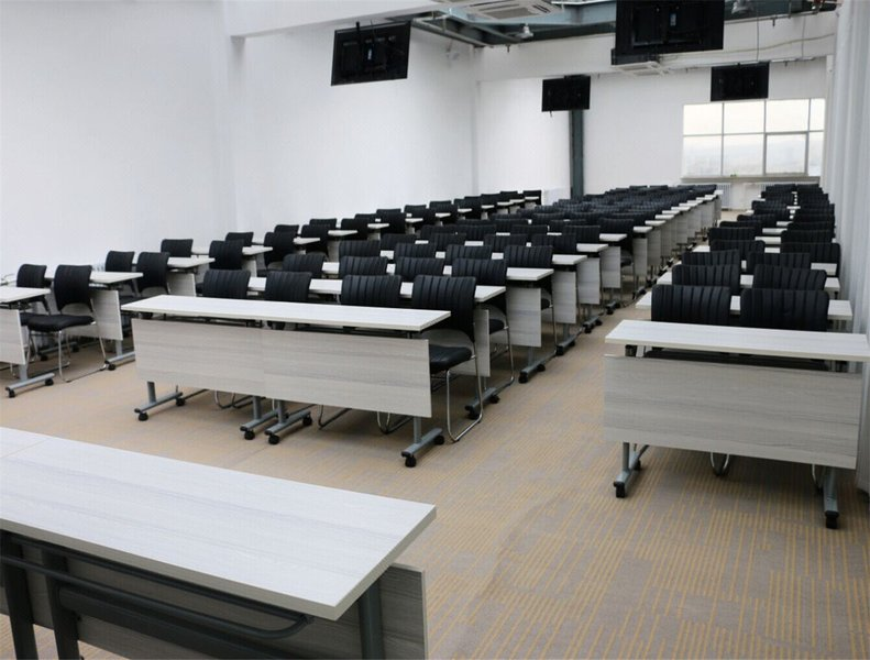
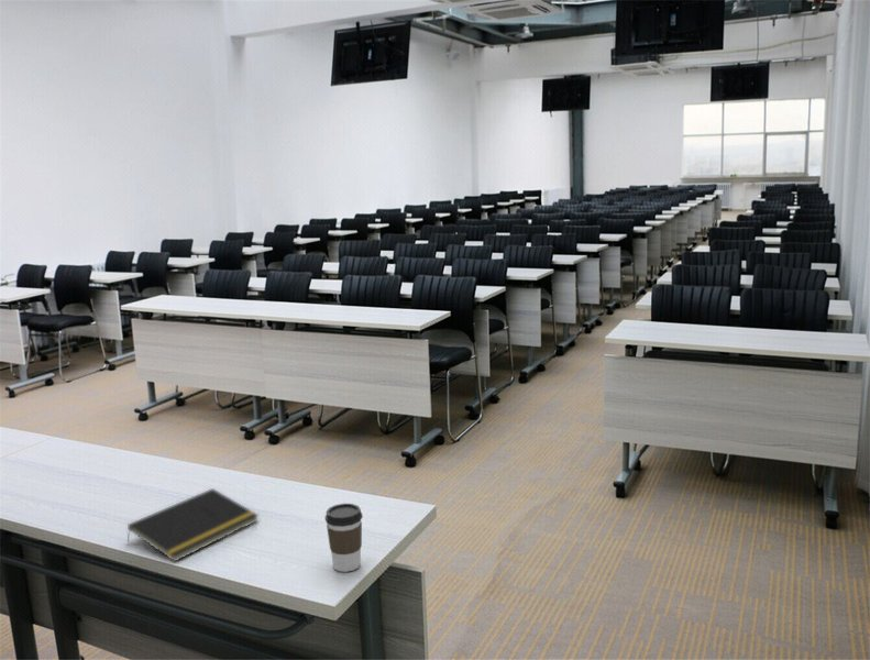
+ coffee cup (344, 538)
+ notepad (195, 521)
